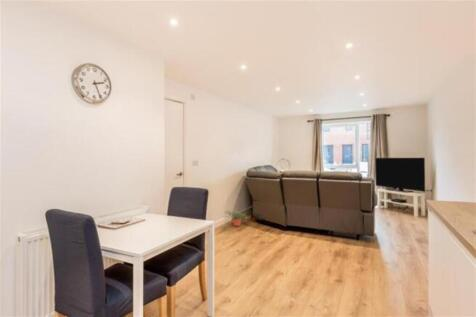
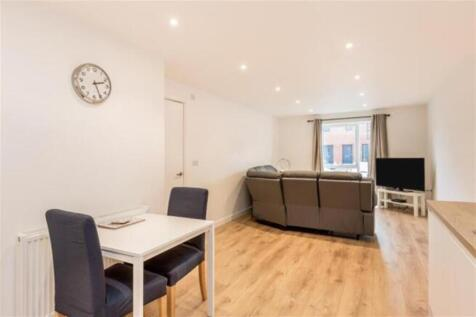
- potted plant (237, 217)
